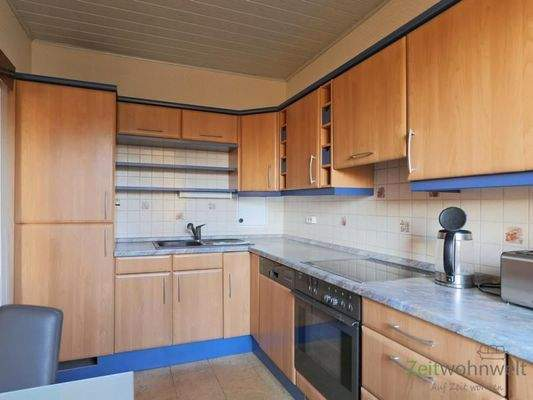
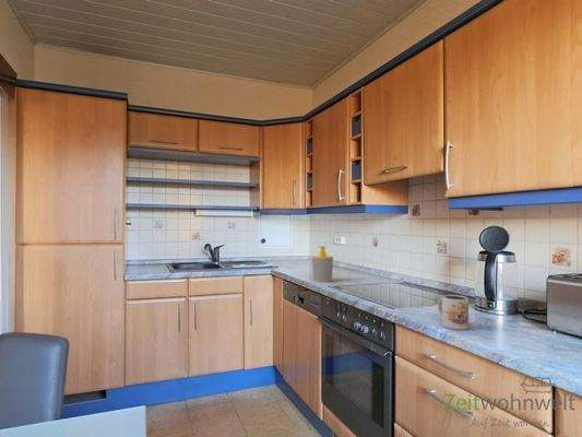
+ mug (451, 310)
+ soap bottle (322, 262)
